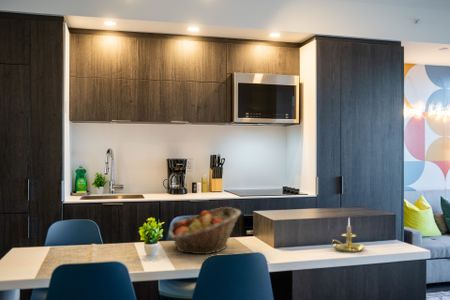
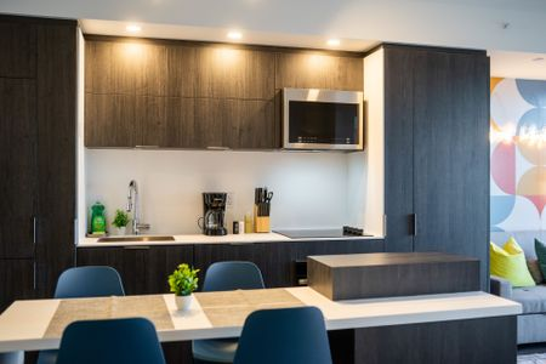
- fruit basket (204, 228)
- candle holder (346, 233)
